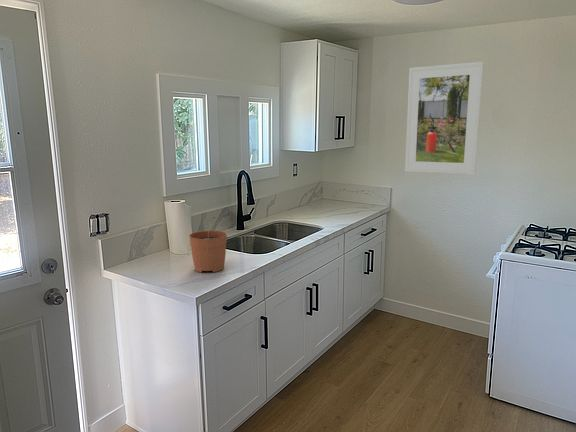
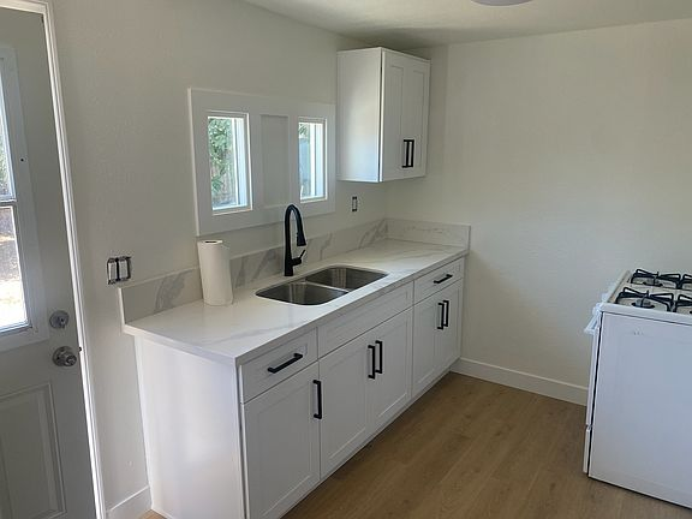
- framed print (441, 120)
- plant pot (208, 243)
